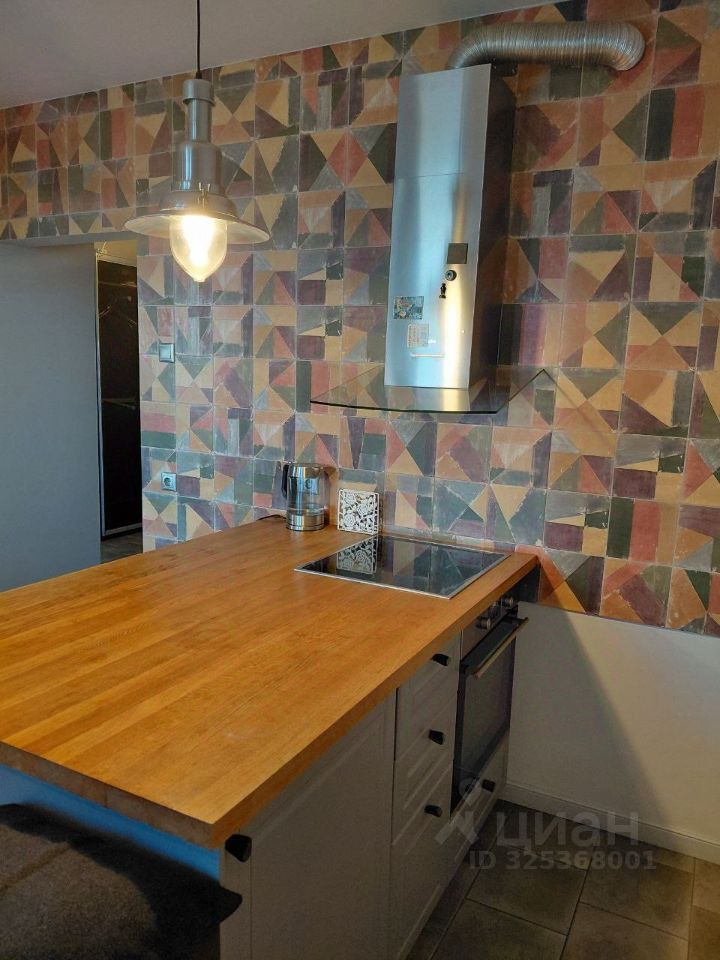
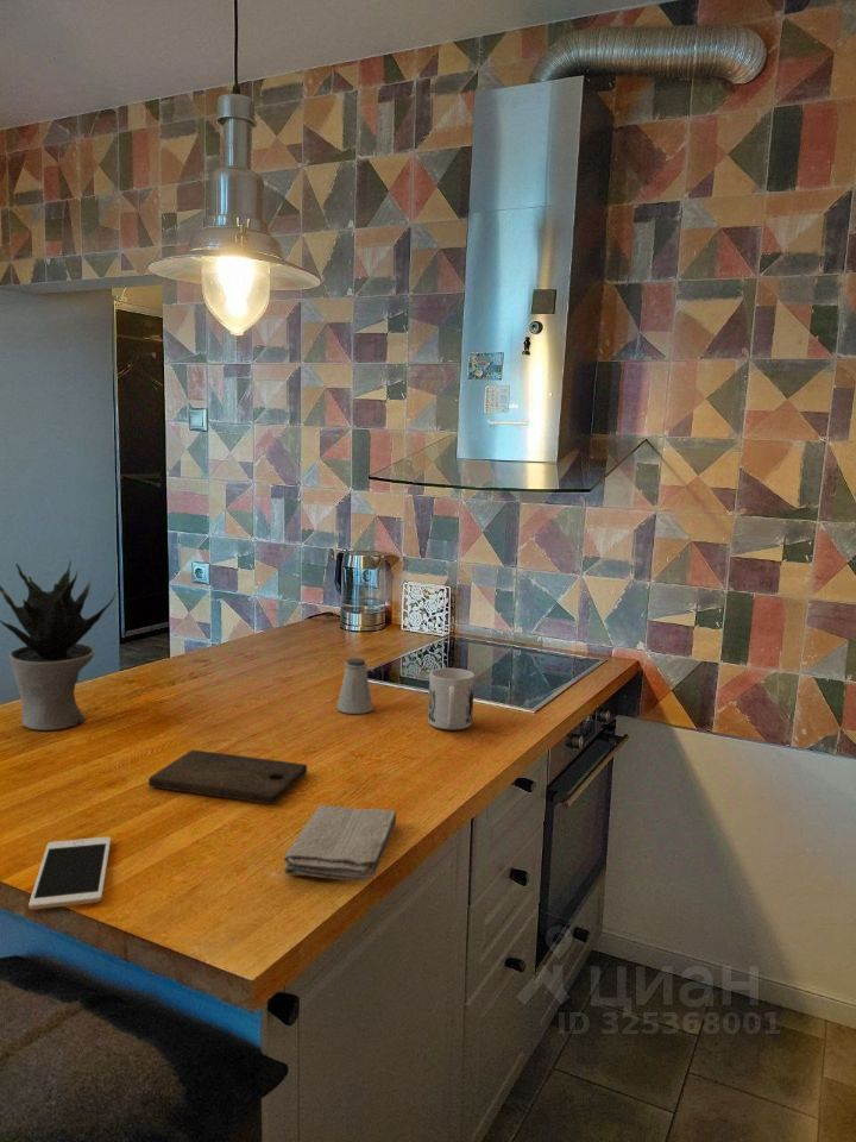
+ washcloth (342, 837)
+ potted plant (56, 641)
+ cell phone (73, 870)
+ cutting board (229, 774)
+ saltshaker (355, 684)
+ mug (451, 701)
